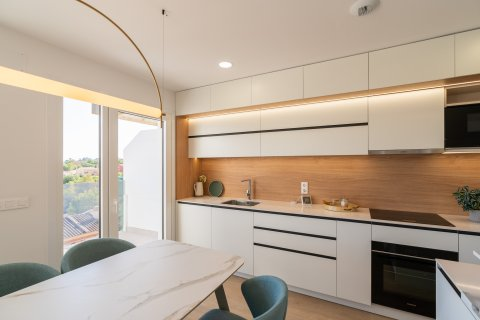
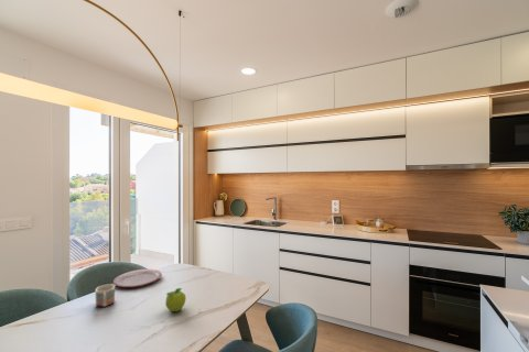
+ mug (105, 296)
+ plate (138, 278)
+ fruit (175, 300)
